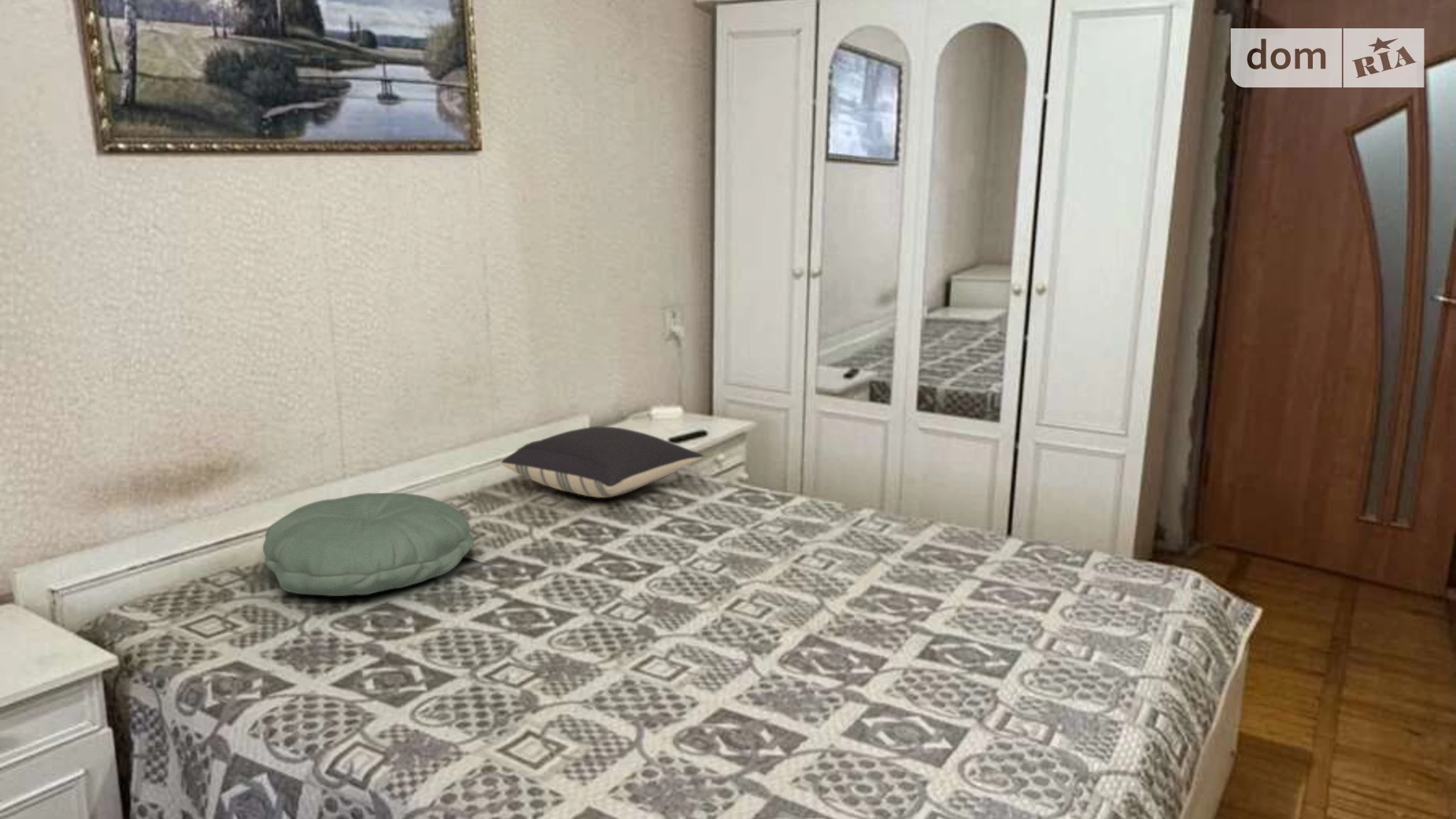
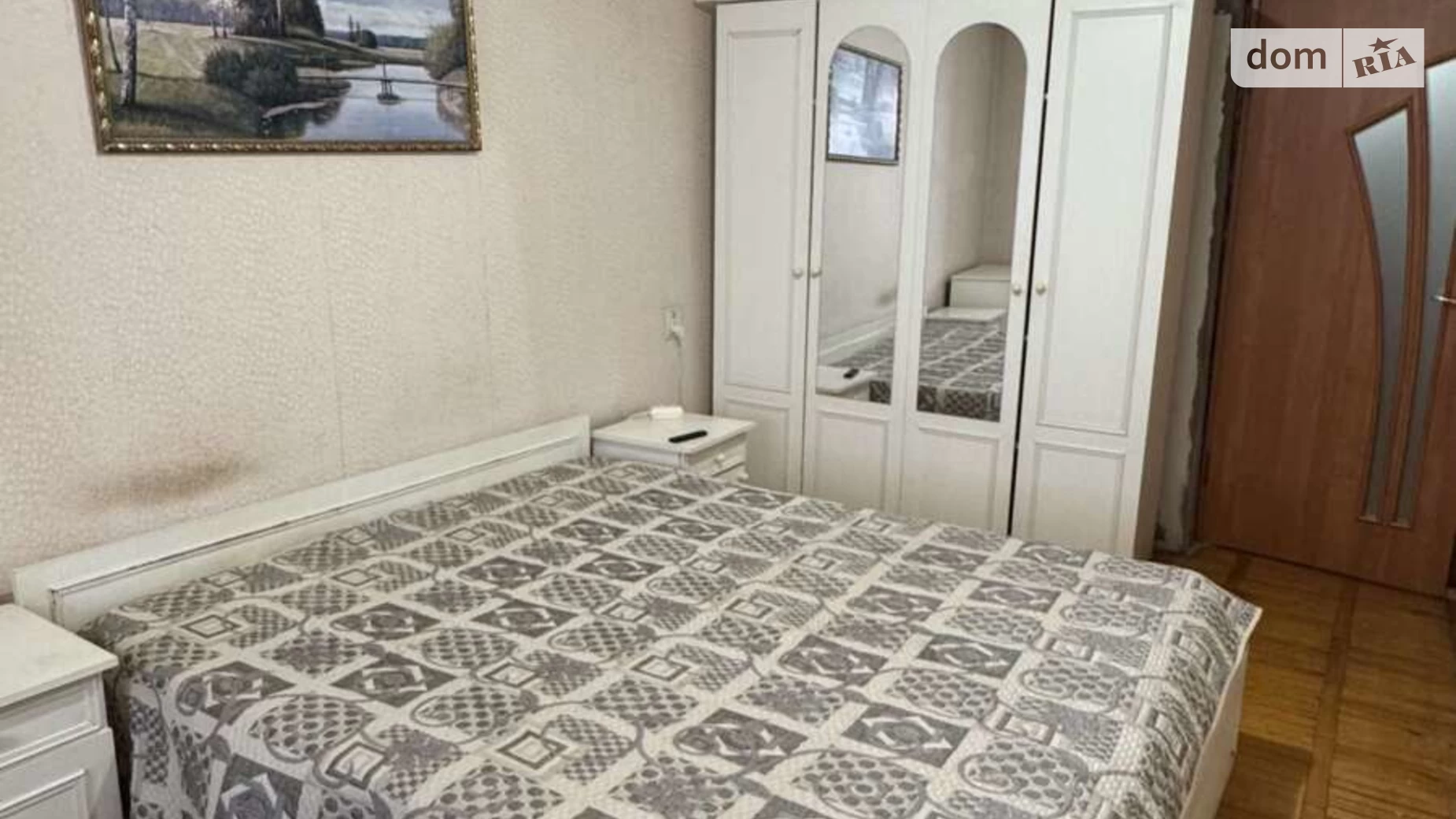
- pillow (366, 539)
- pillow (604, 459)
